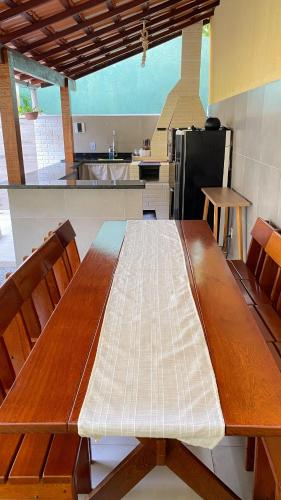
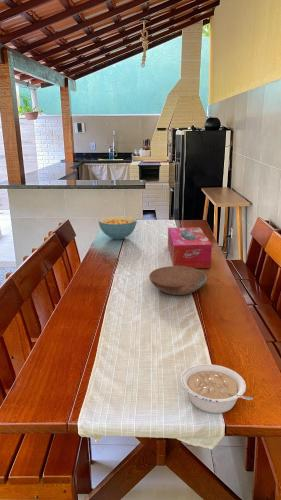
+ bowl (177, 282)
+ cereal bowl (118, 229)
+ legume (215, 389)
+ tissue box (187, 246)
